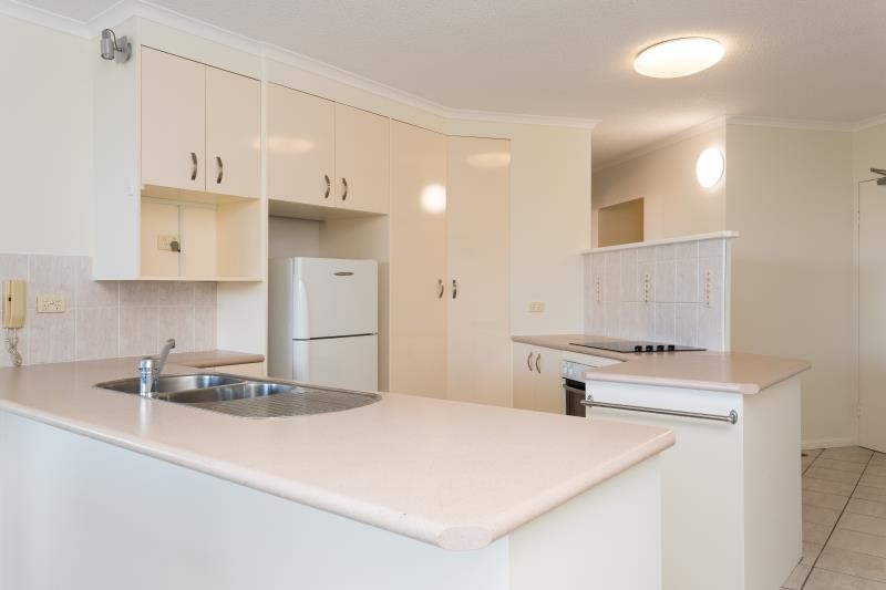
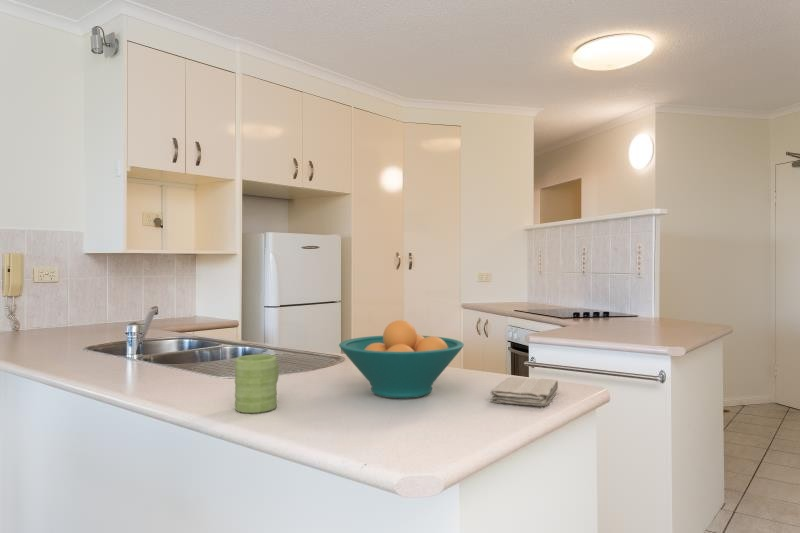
+ mug (261, 380)
+ washcloth (525, 389)
+ fruit bowl (401, 356)
